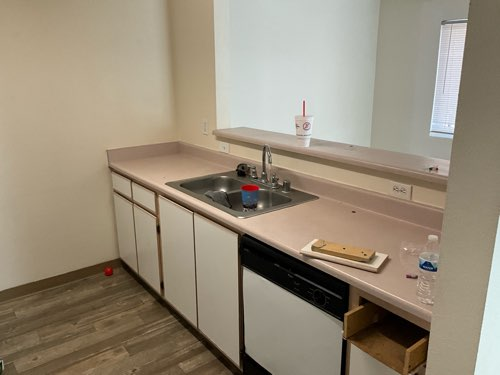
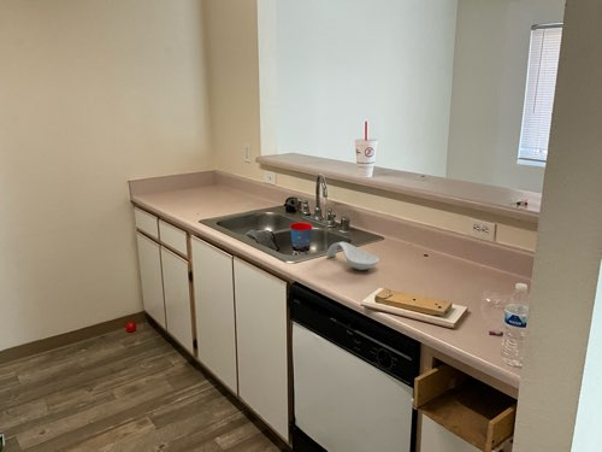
+ spoon rest (350, 254)
